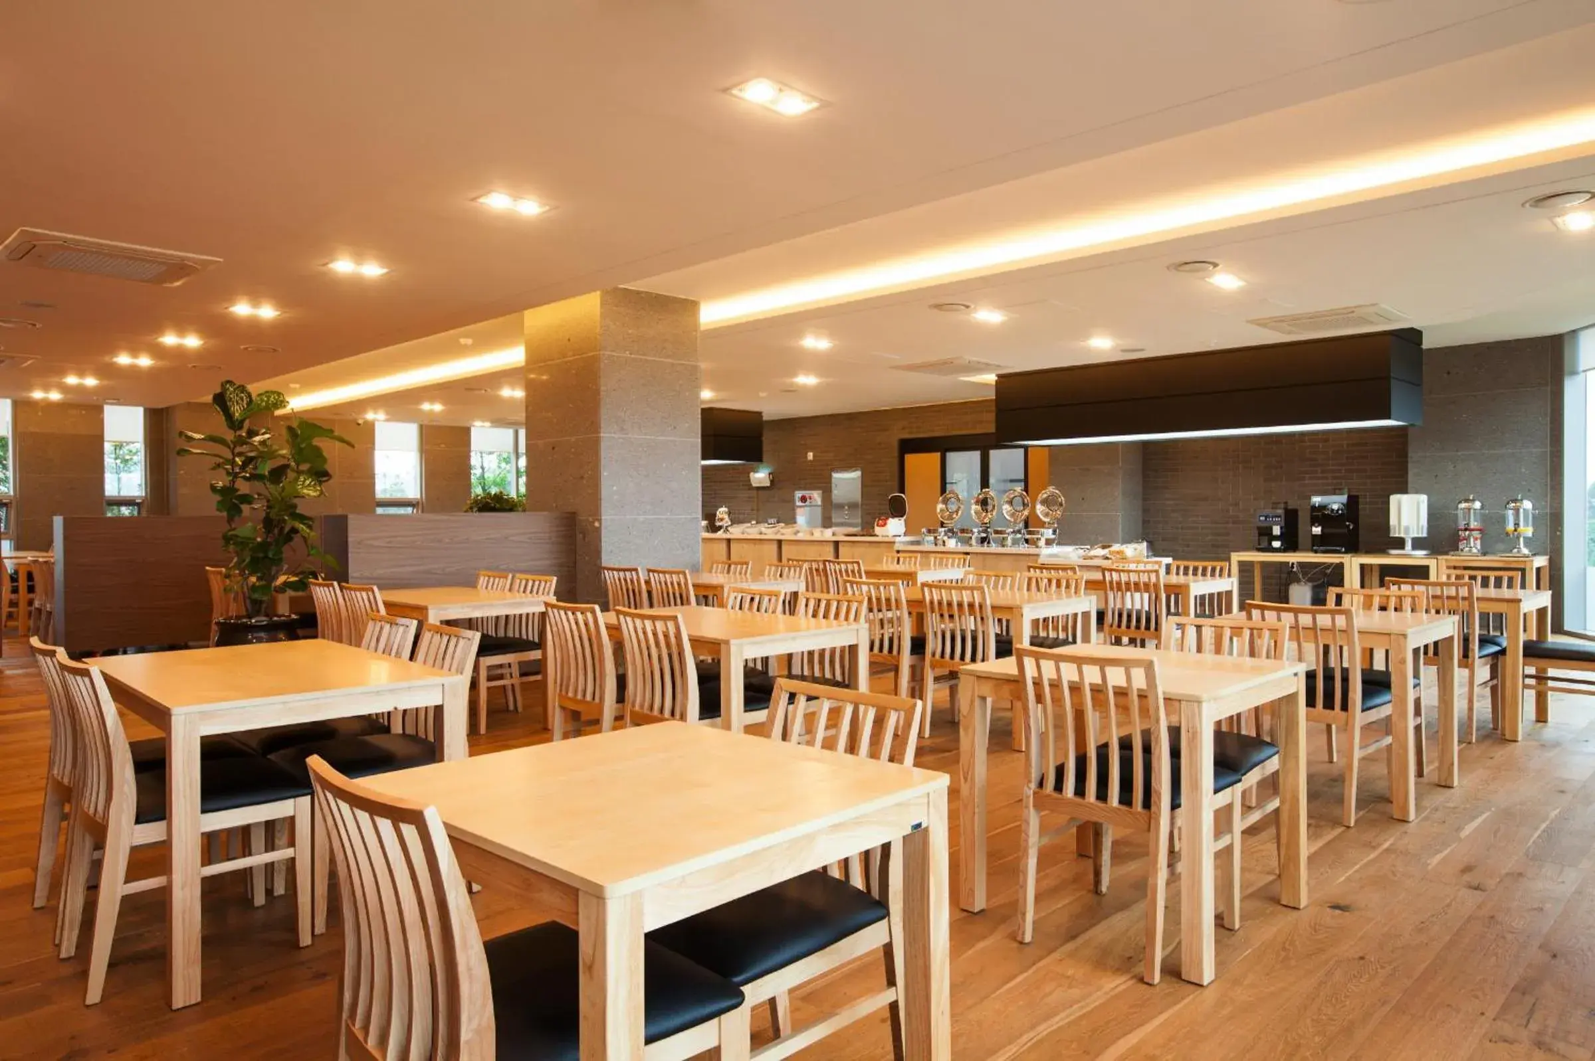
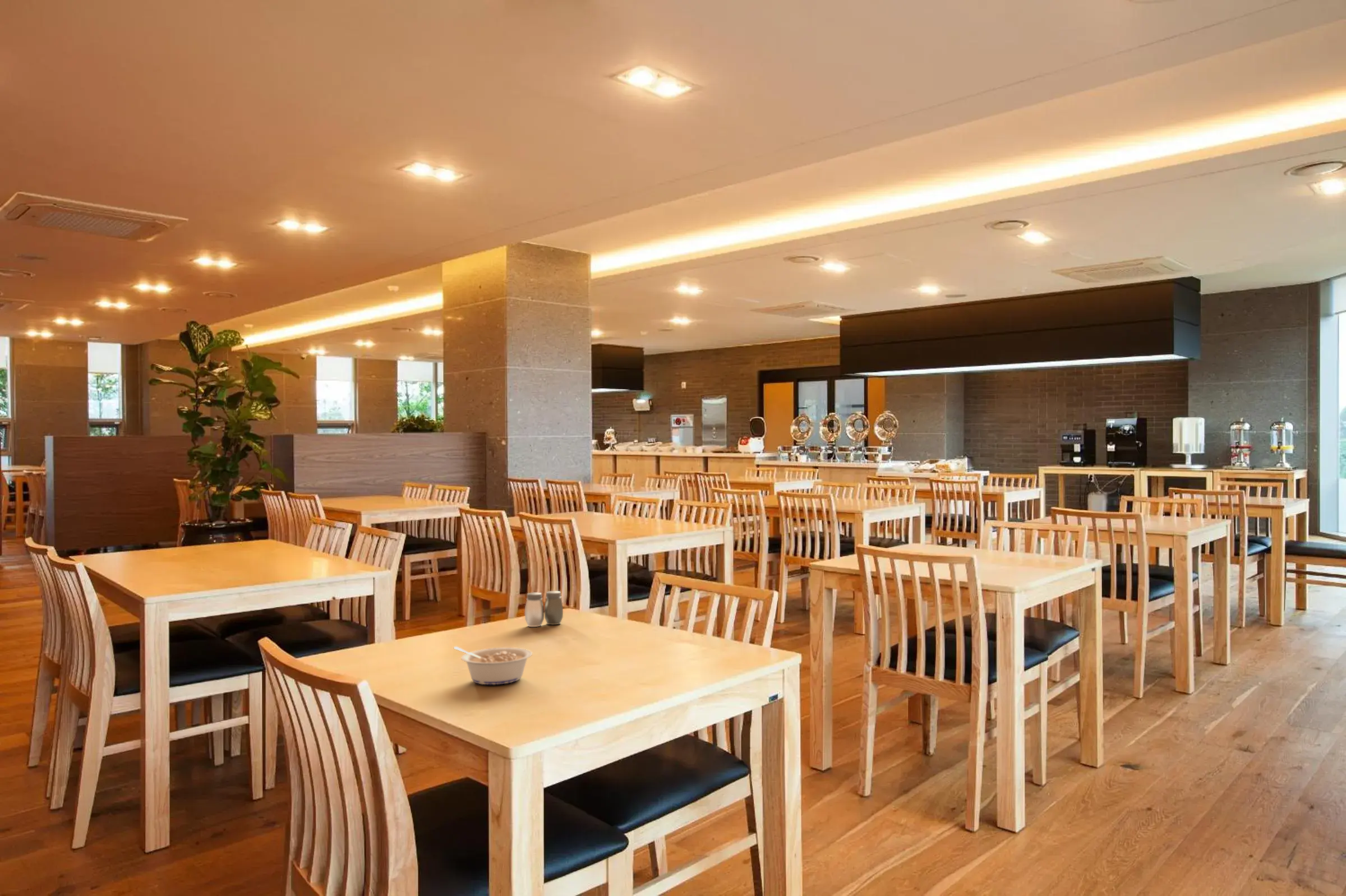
+ legume (494, 664)
+ salt and pepper shaker (543, 608)
